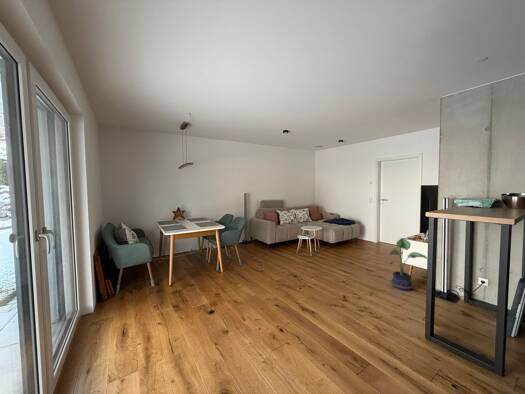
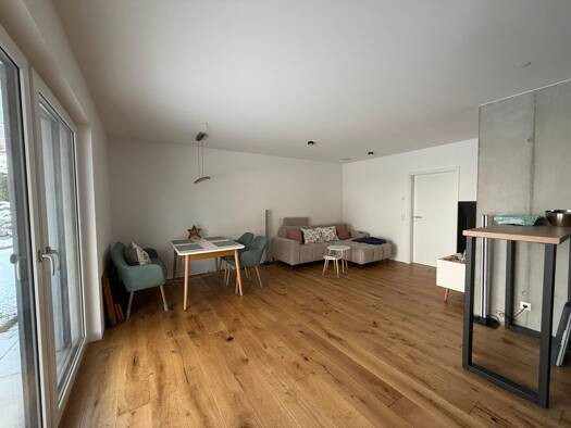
- potted plant (404, 263)
